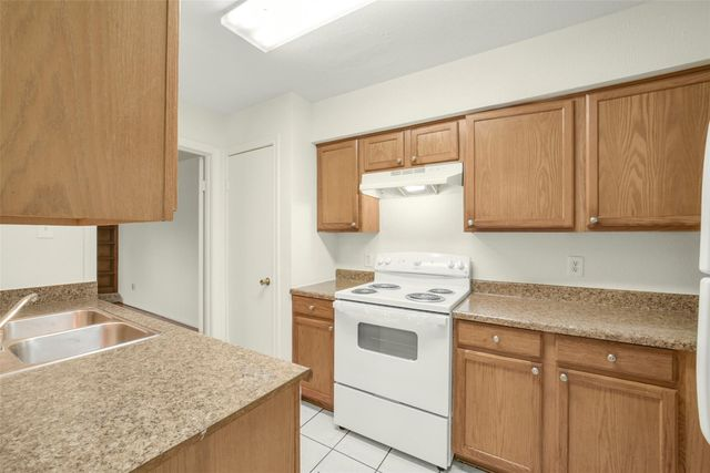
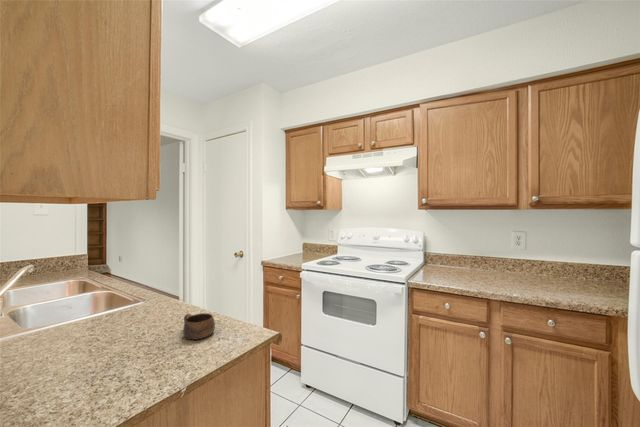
+ cup (197, 324)
